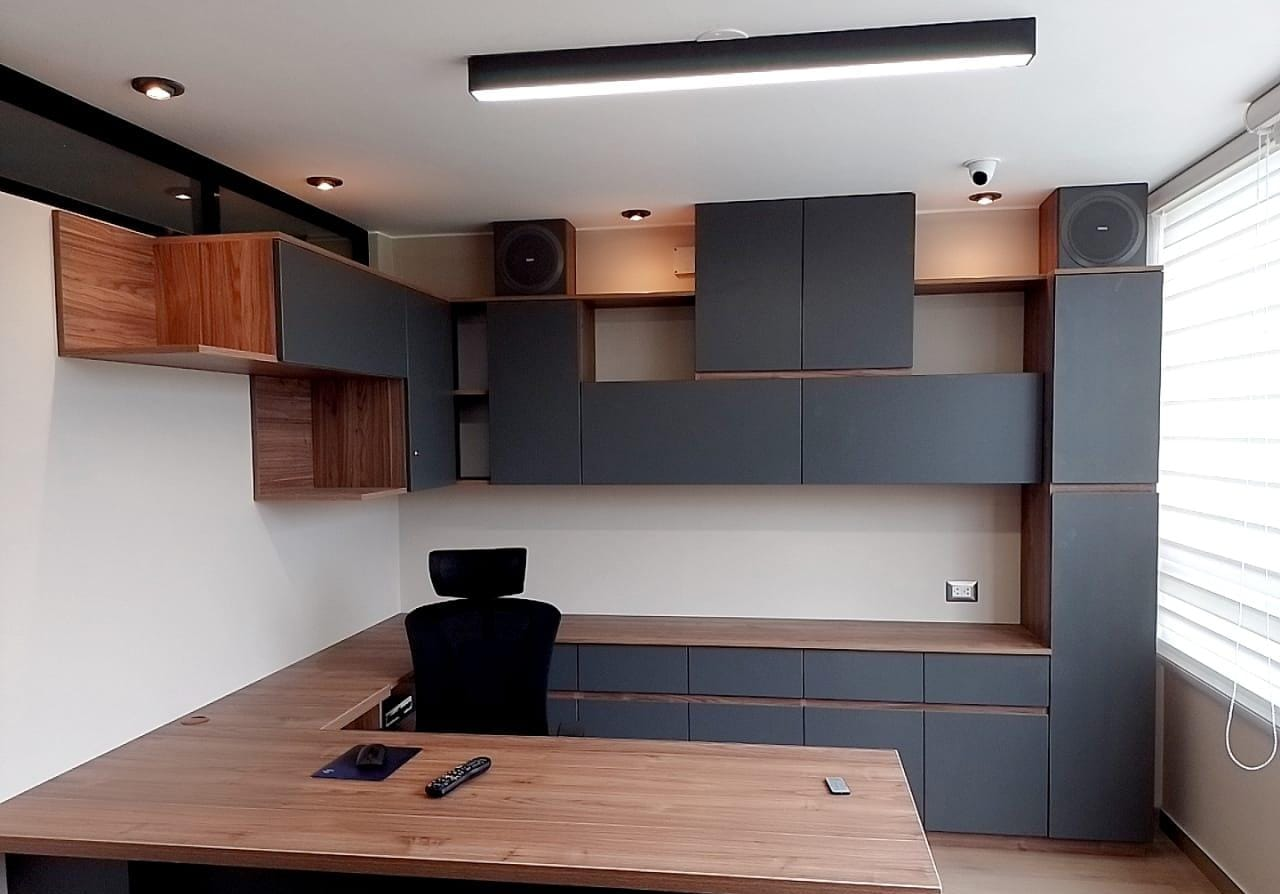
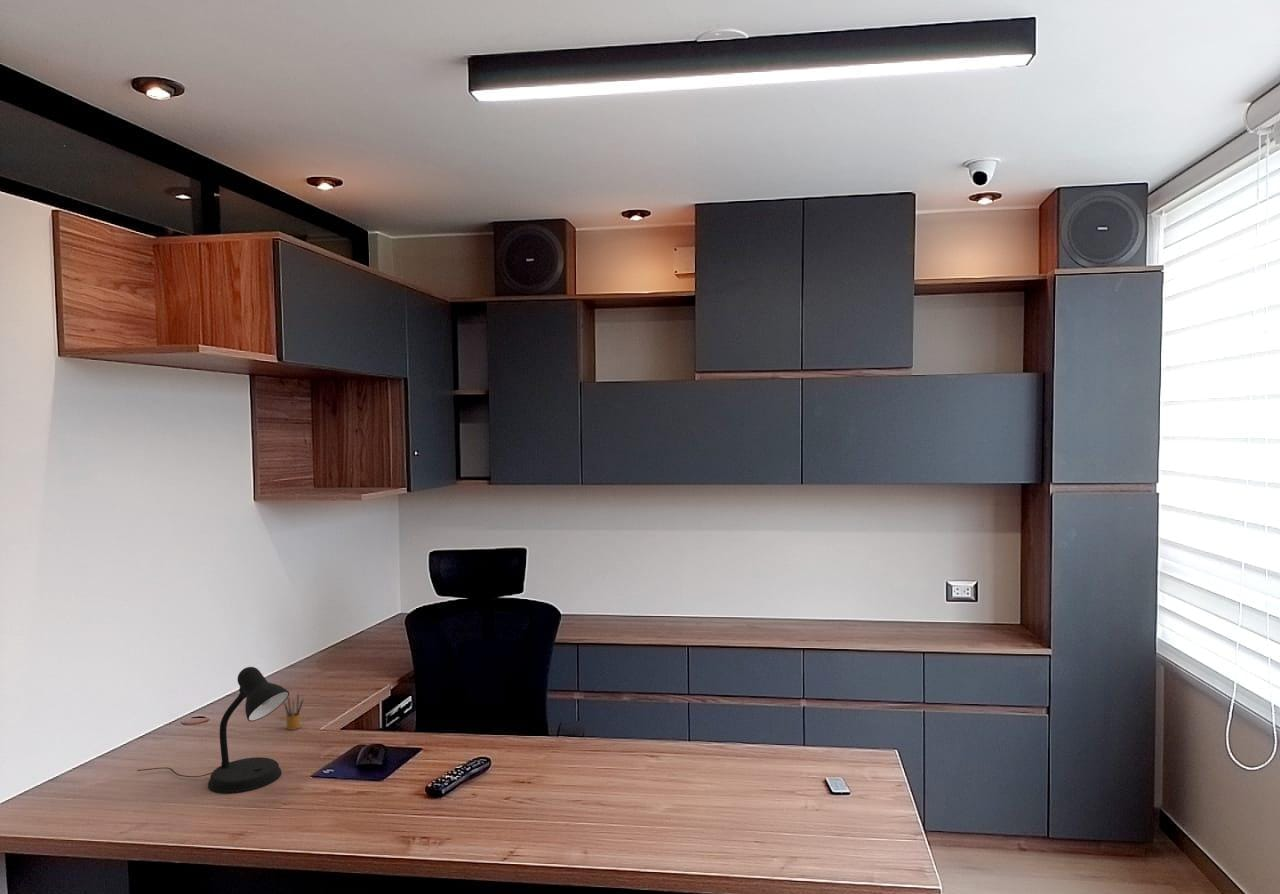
+ desk lamp (220, 723)
+ pencil box (293, 711)
